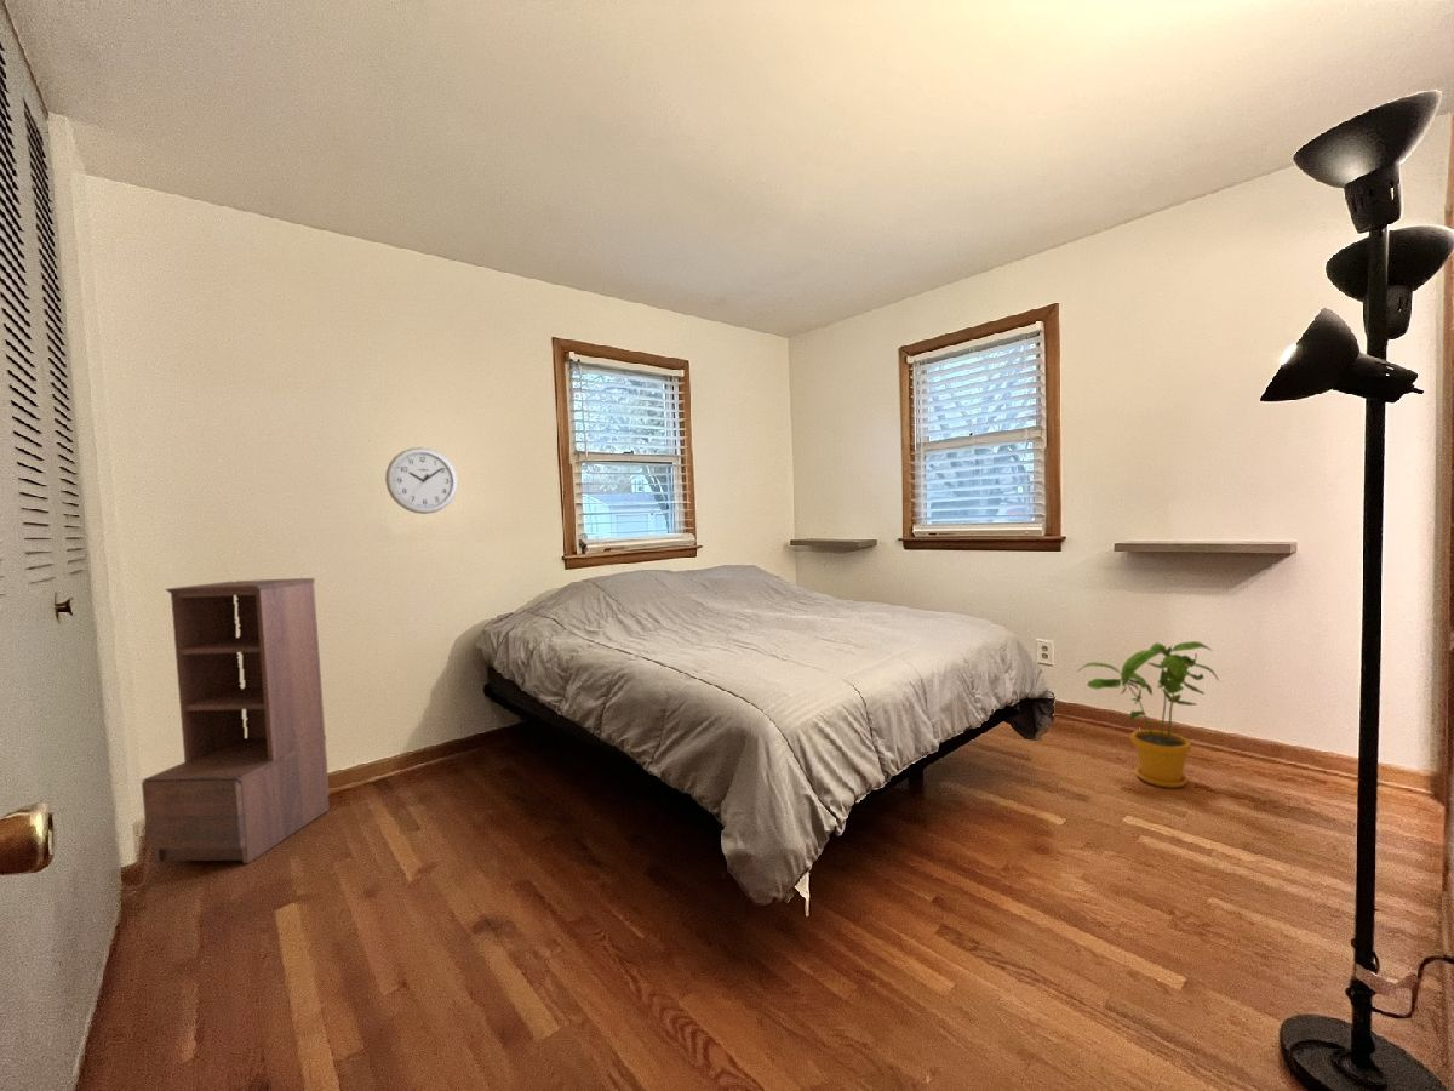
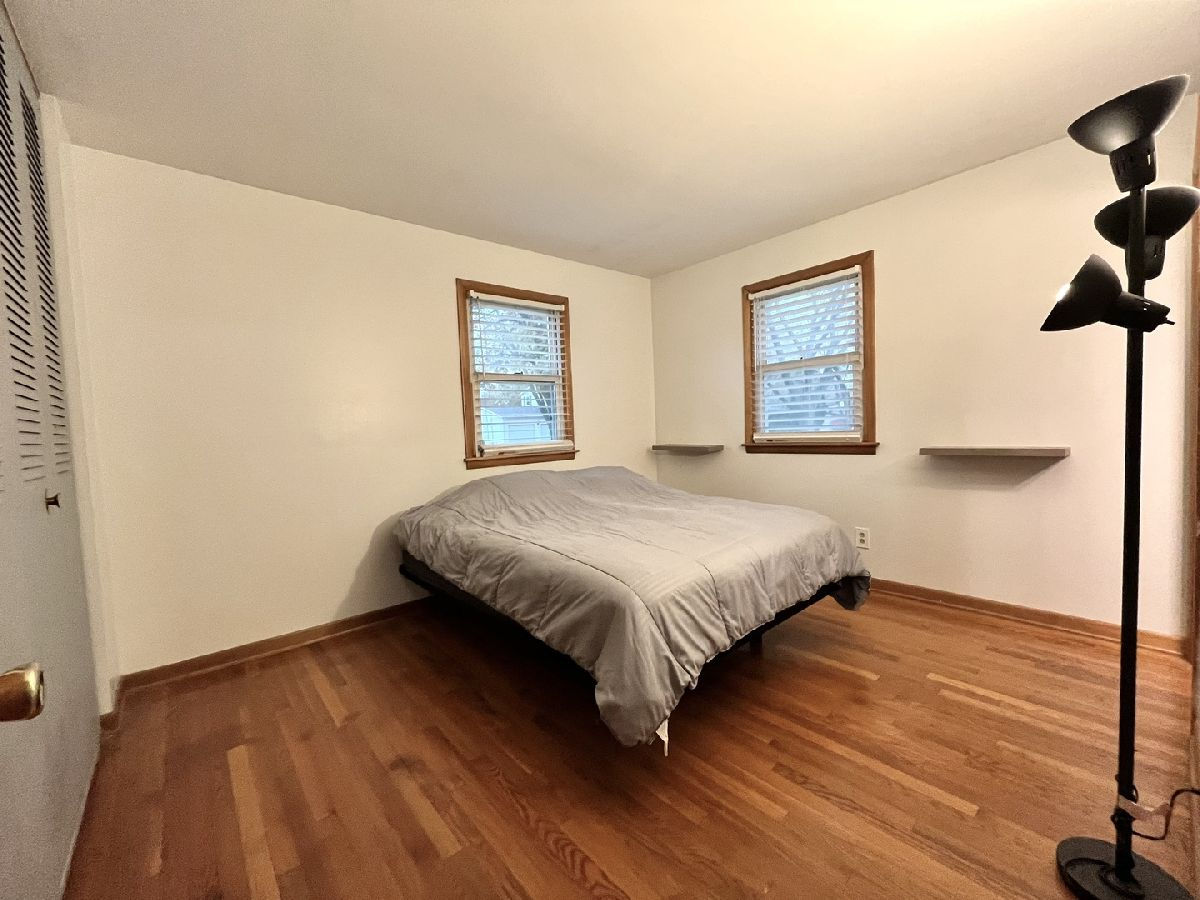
- bookshelf (237, 710)
- wall clock (423, 480)
- house plant (1140, 703)
